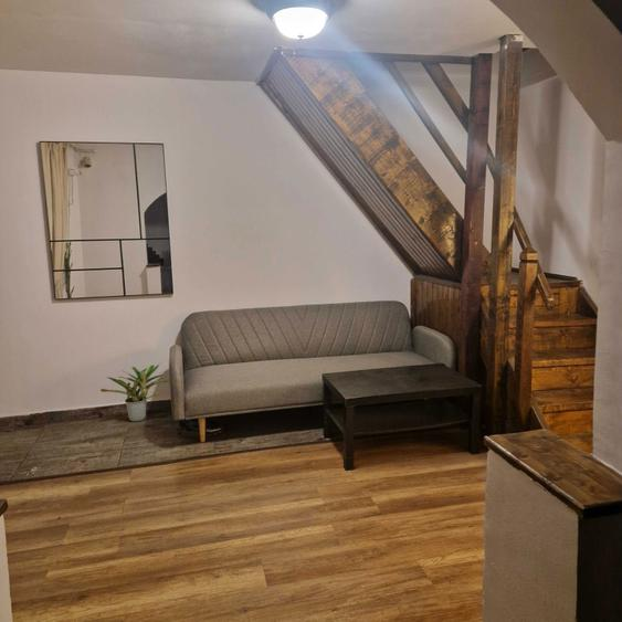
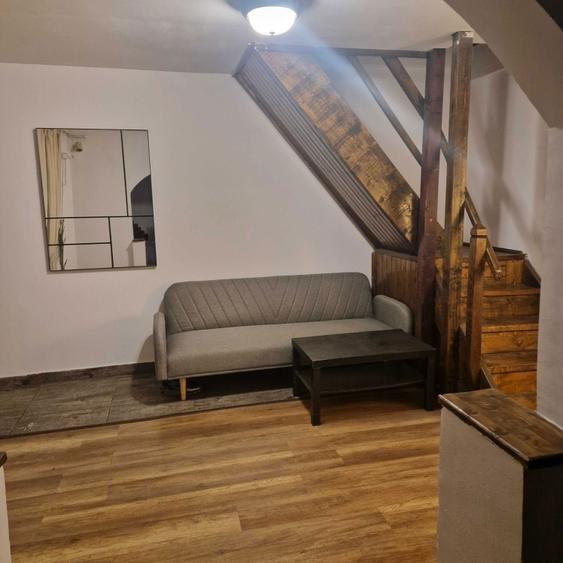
- potted plant (138, 392)
